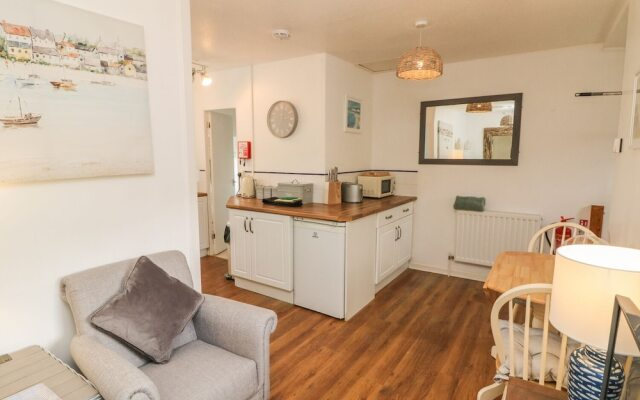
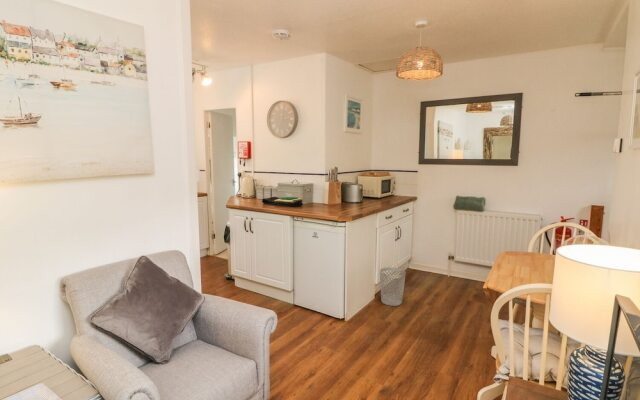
+ wastebasket (391, 286)
